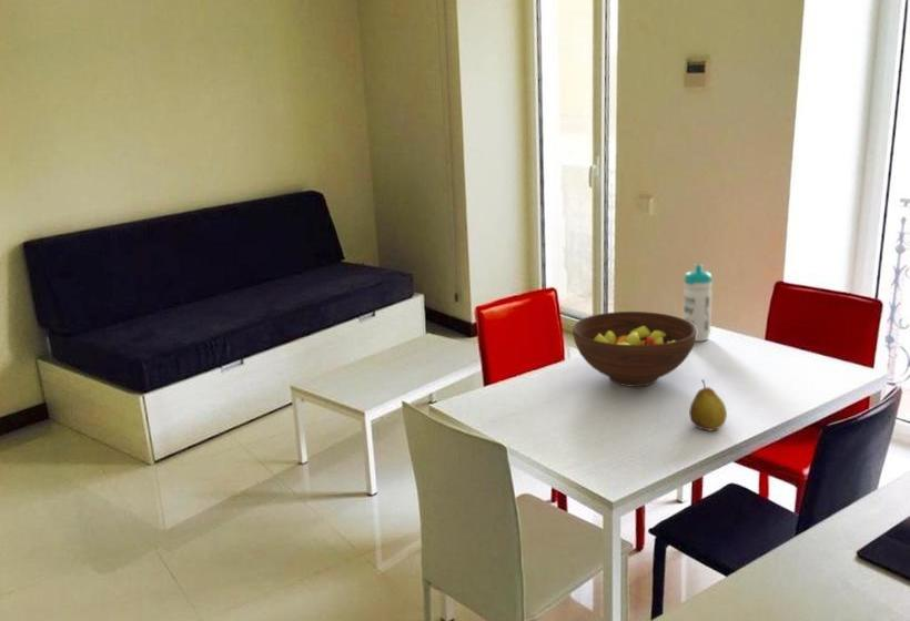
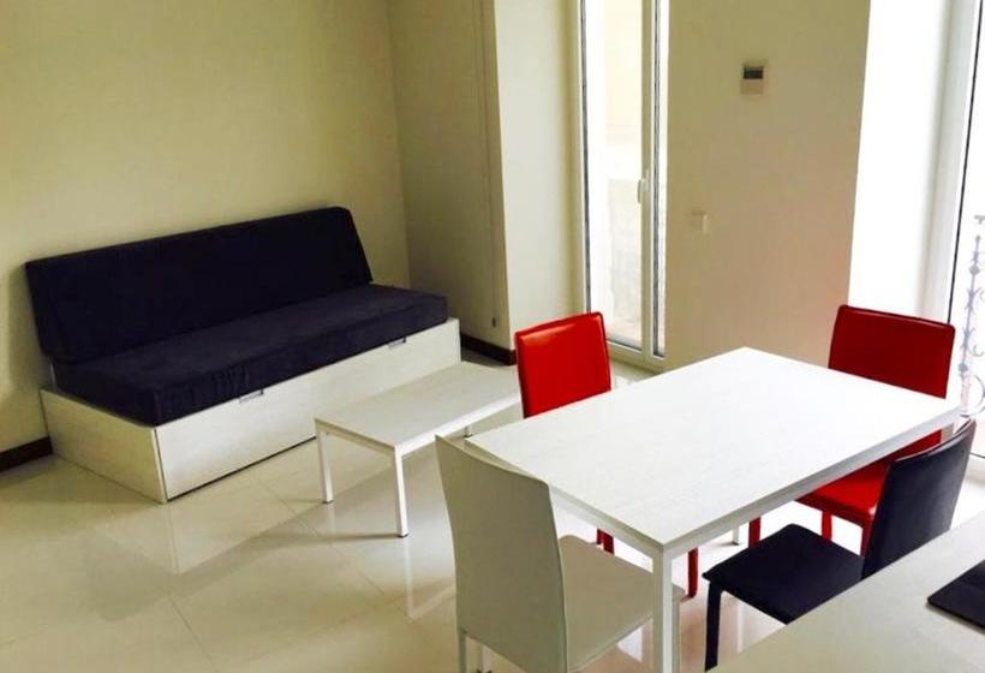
- water bottle (697, 302)
- fruit bowl (633, 354)
- fruit (708, 405)
